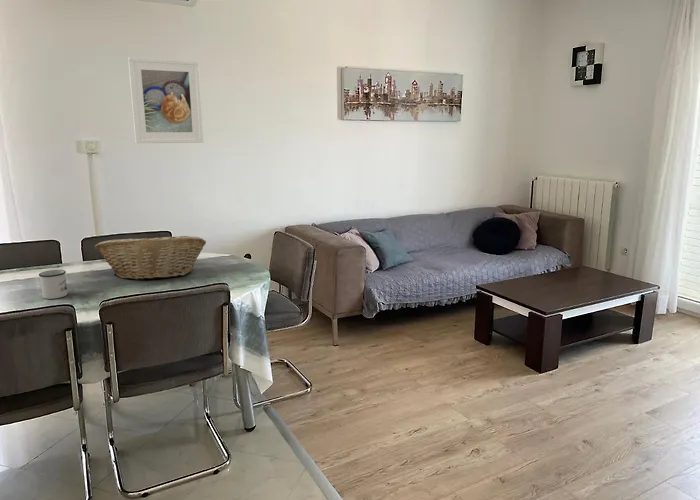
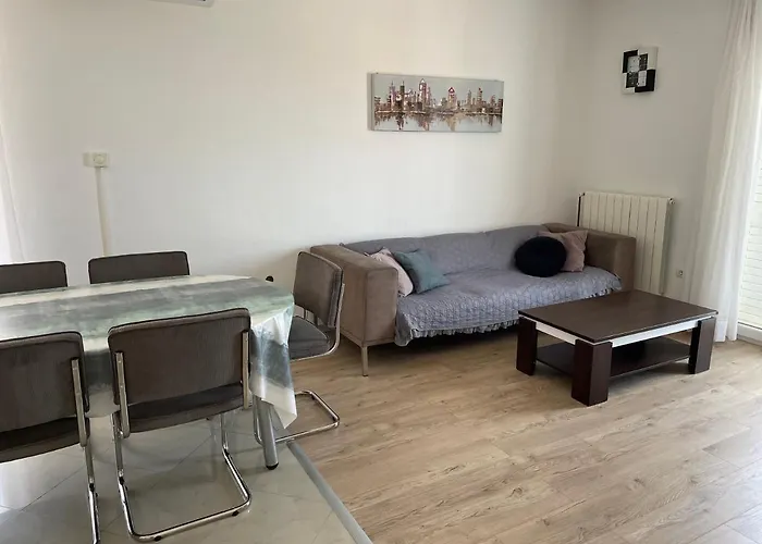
- fruit basket (152, 252)
- mug (54, 283)
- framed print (167, 101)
